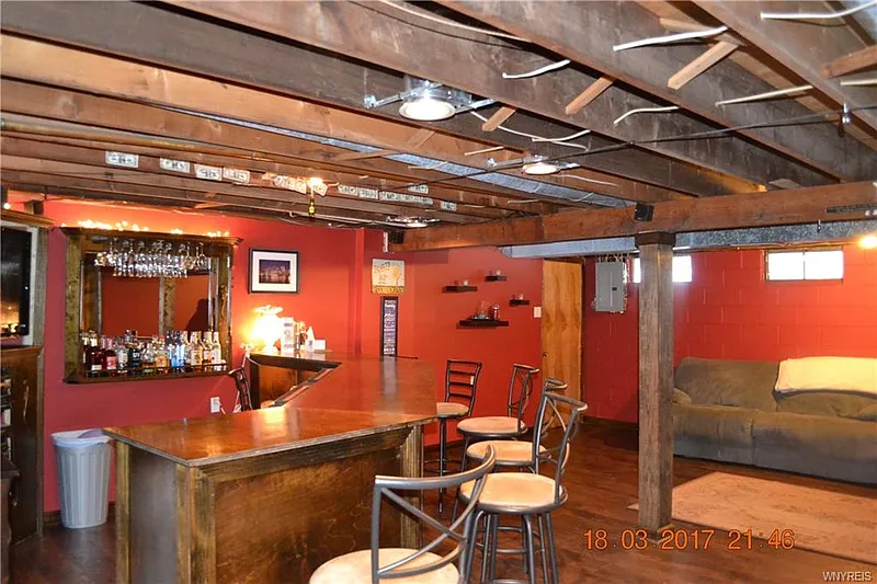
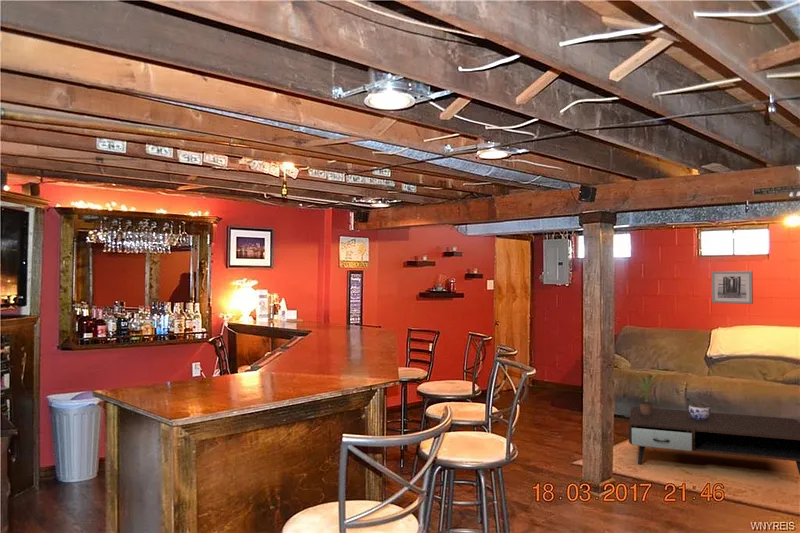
+ potted plant (647, 392)
+ wall art (731, 287)
+ jar (699, 411)
+ coffee table (715, 443)
